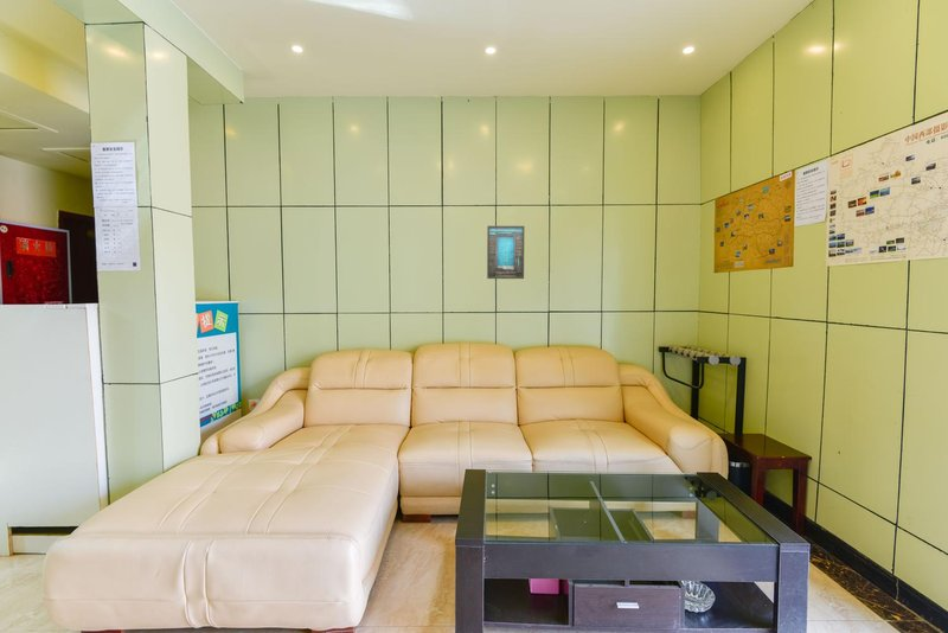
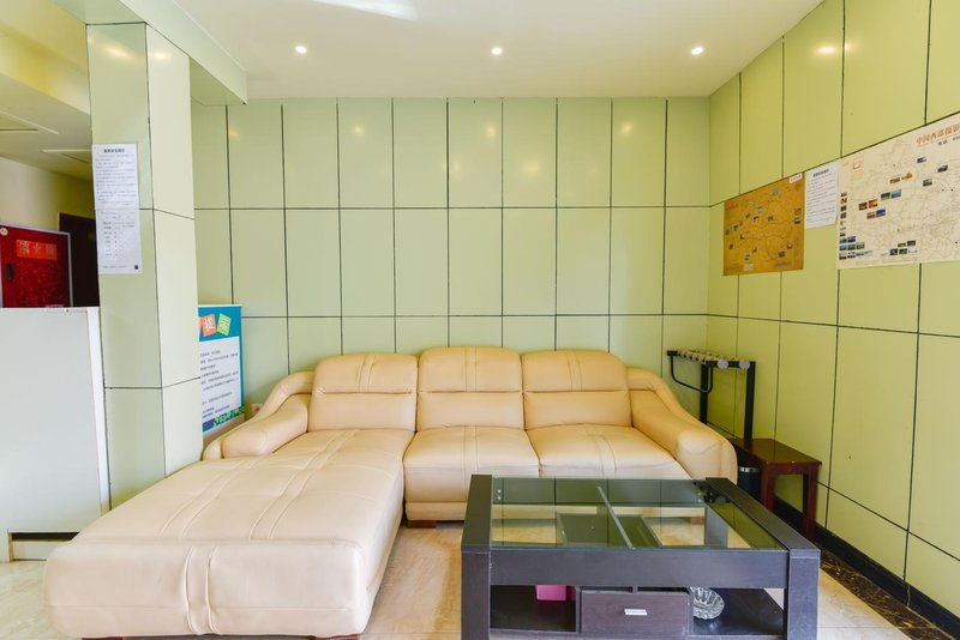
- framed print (505, 251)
